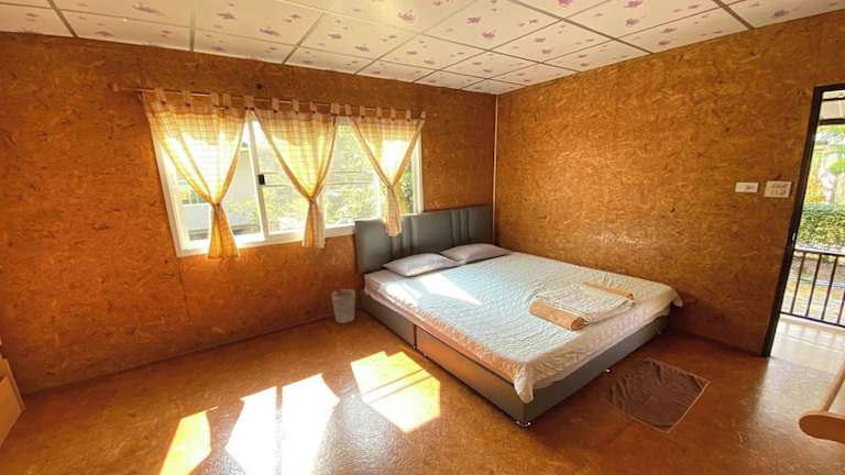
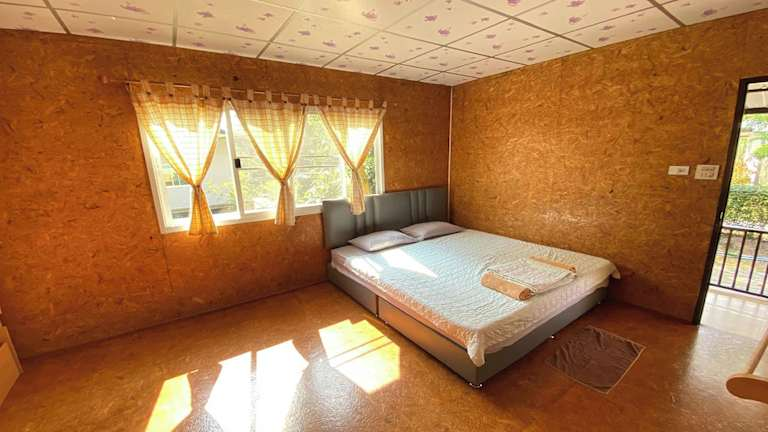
- wastebasket (343, 306)
